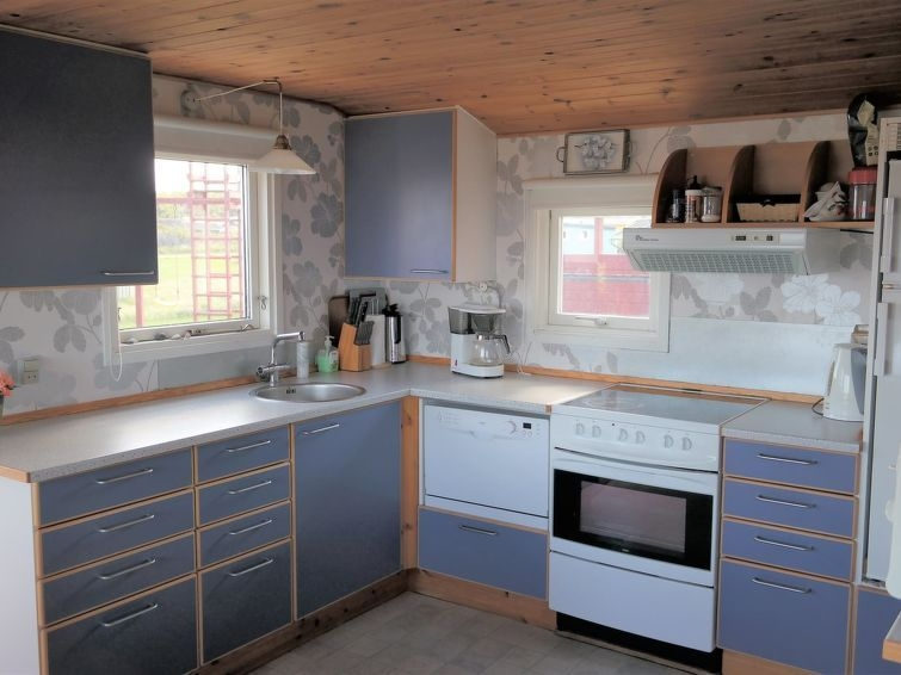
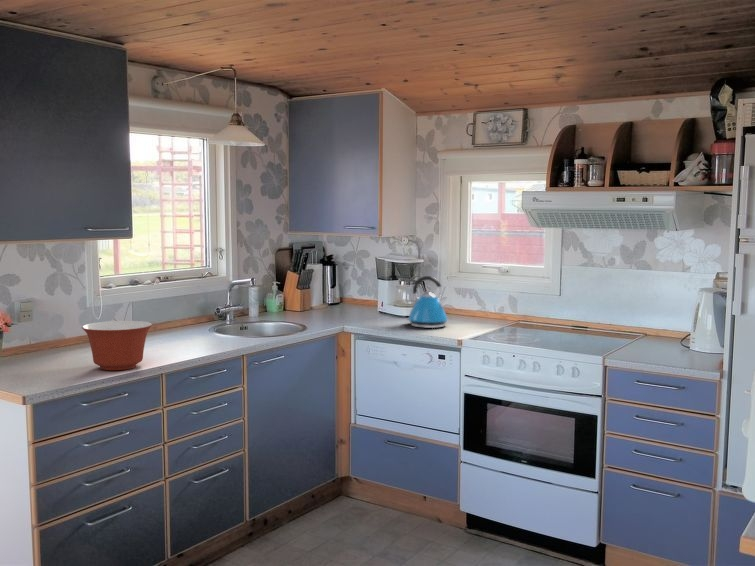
+ mixing bowl (118, 346)
+ kettle (426, 300)
